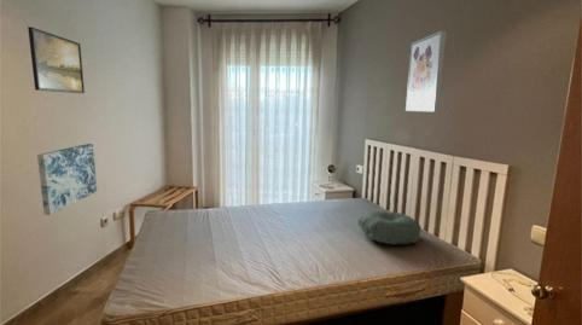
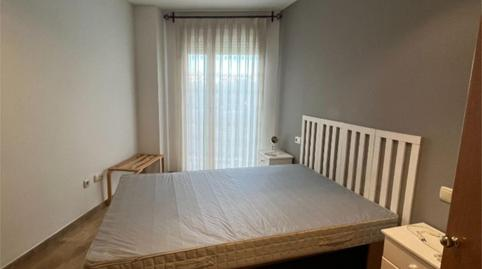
- wall art (70, 175)
- pillow (390, 226)
- wall art (424, 75)
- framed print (59, 64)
